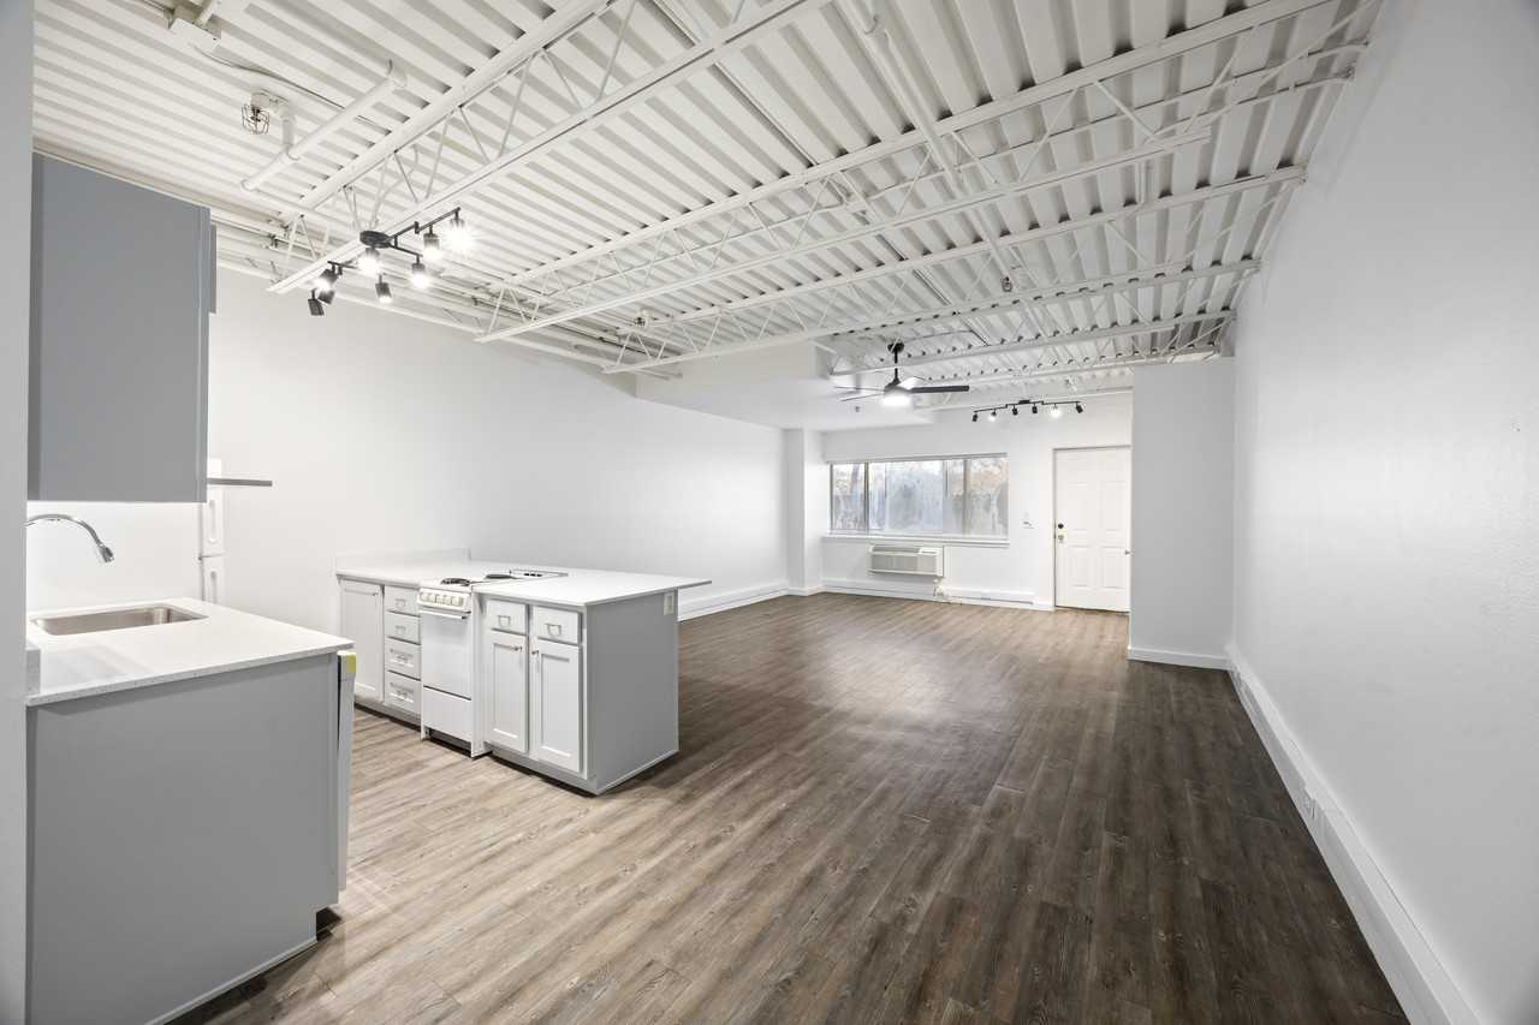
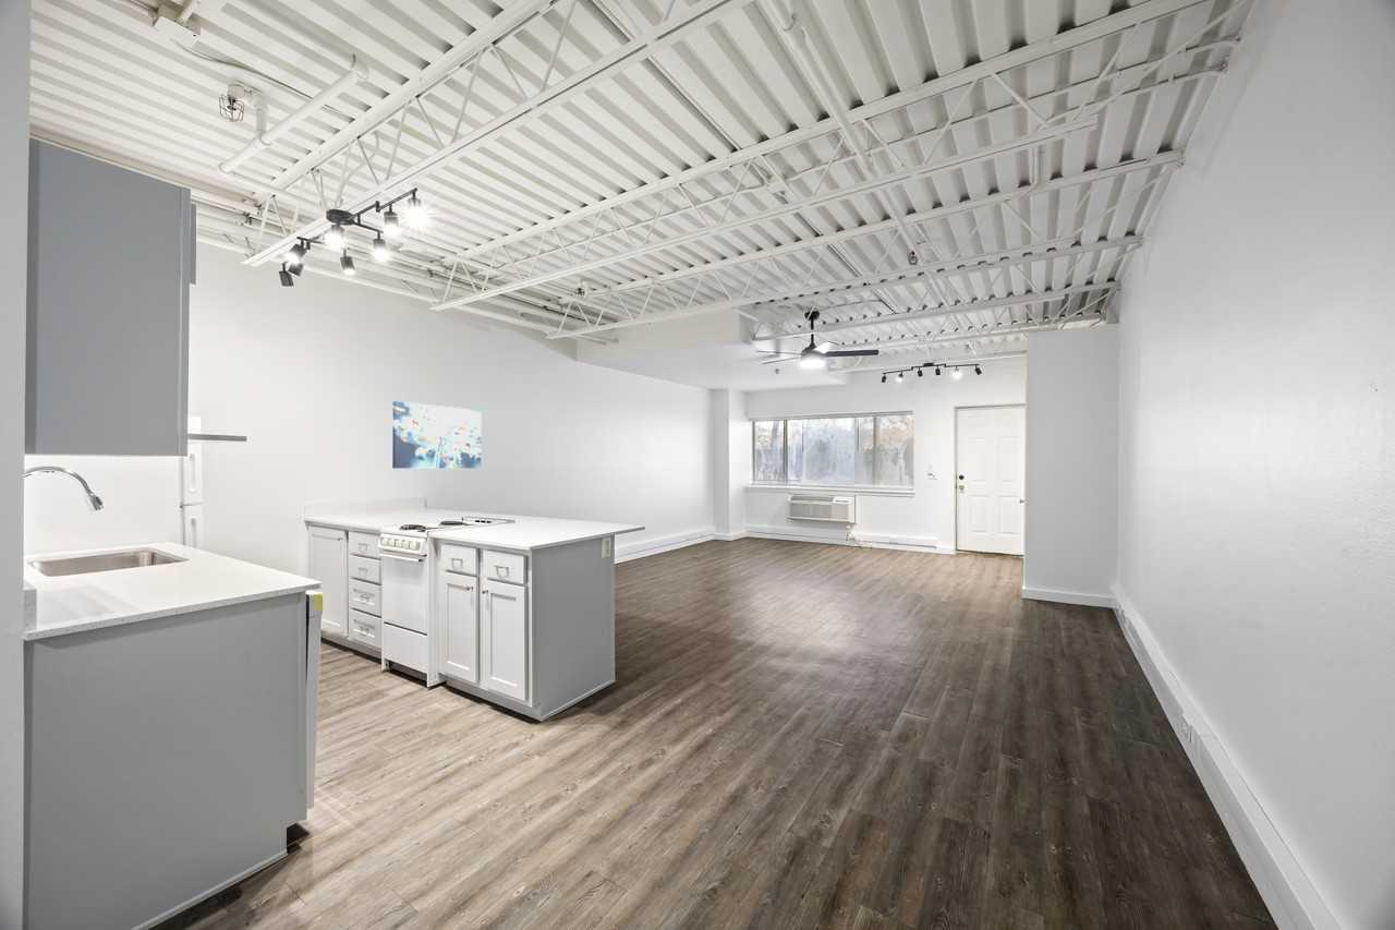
+ wall art (439, 437)
